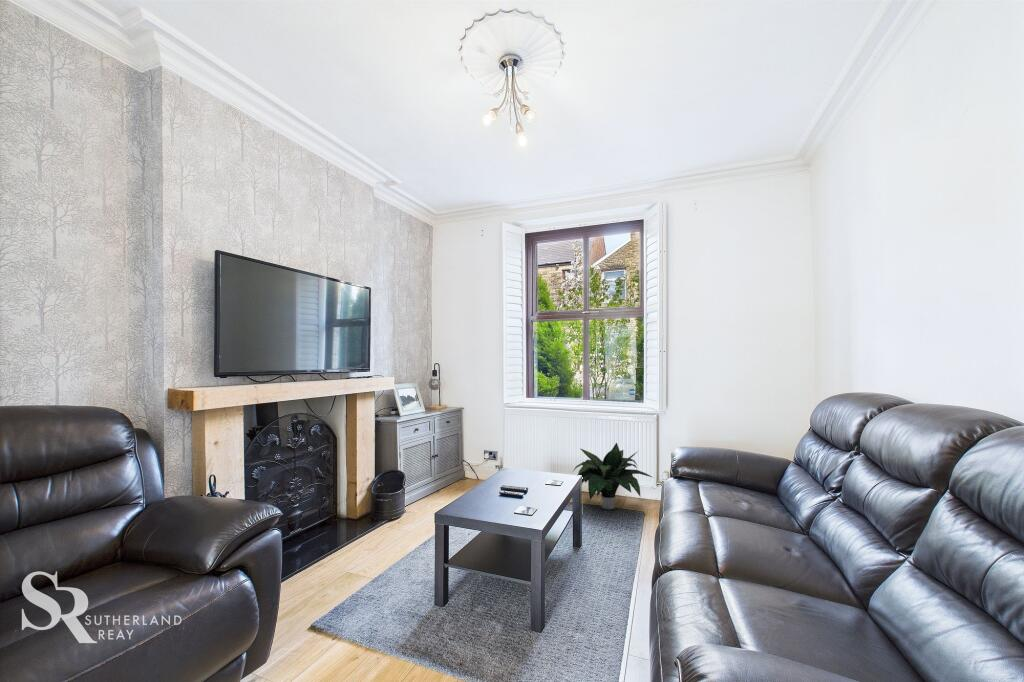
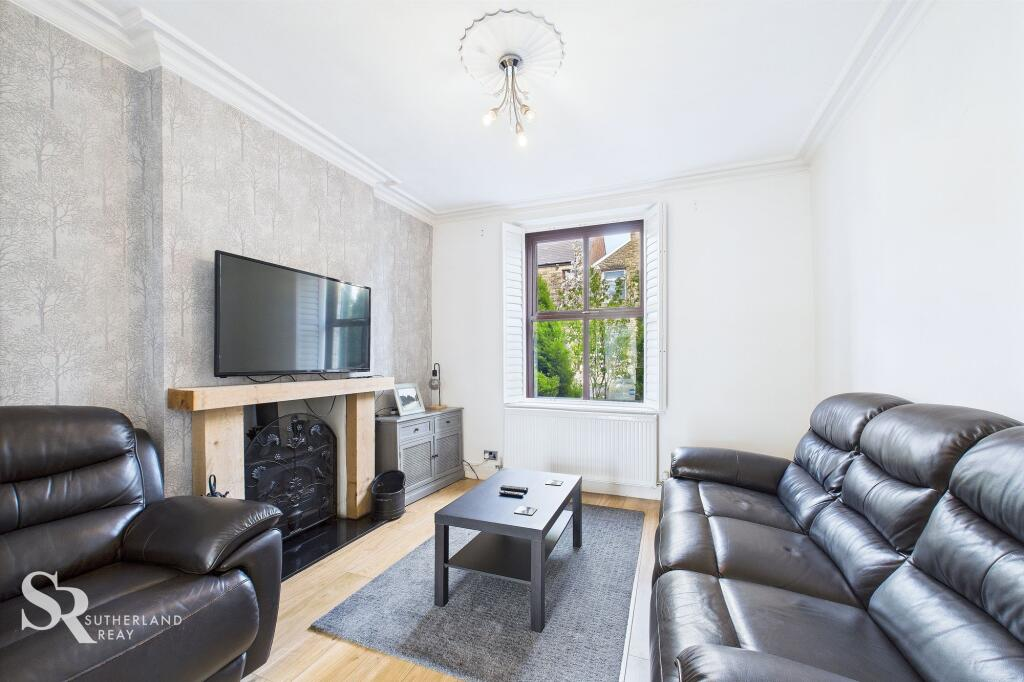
- potted plant (610, 475)
